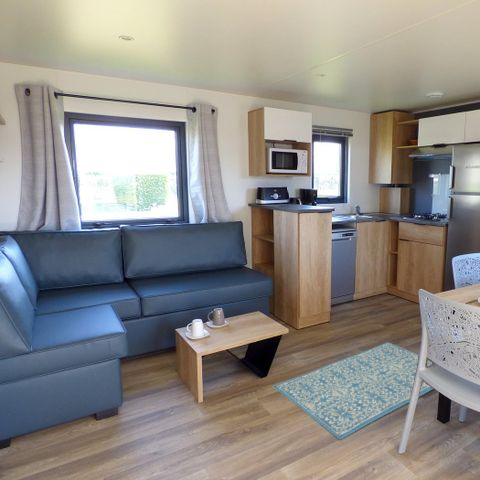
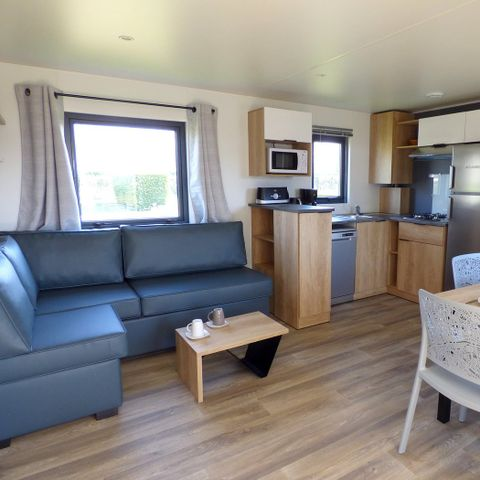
- rug (369, 379)
